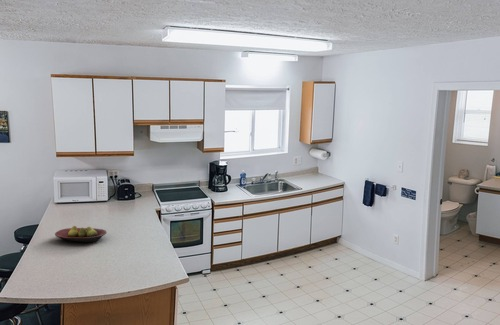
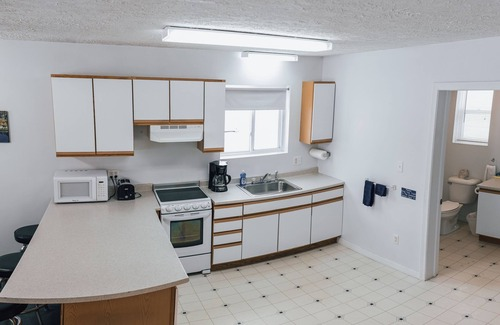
- fruit bowl (81, 233)
